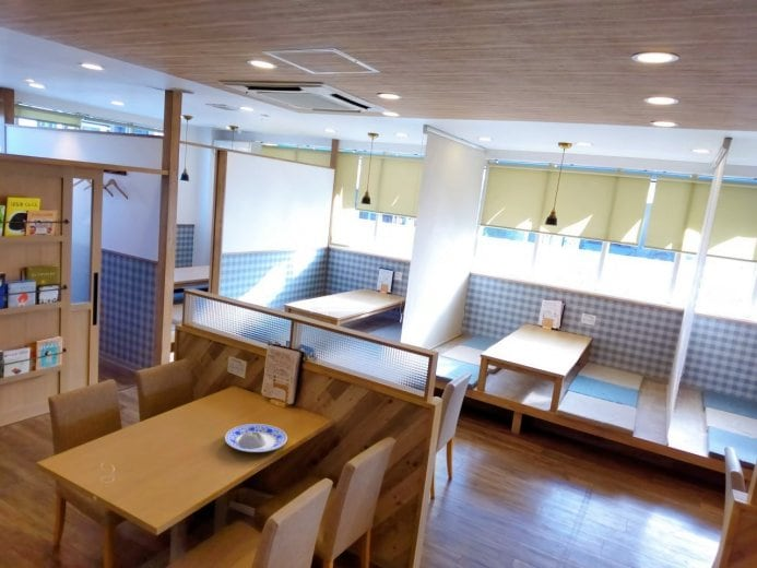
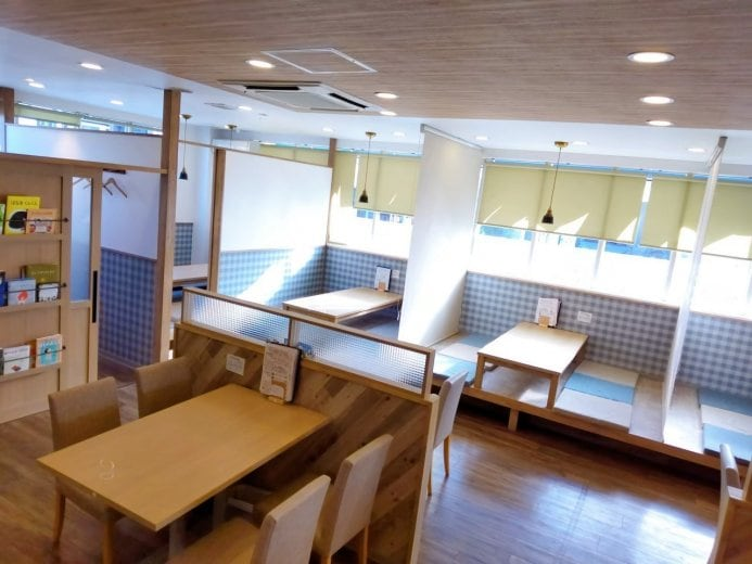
- plate (256, 436)
